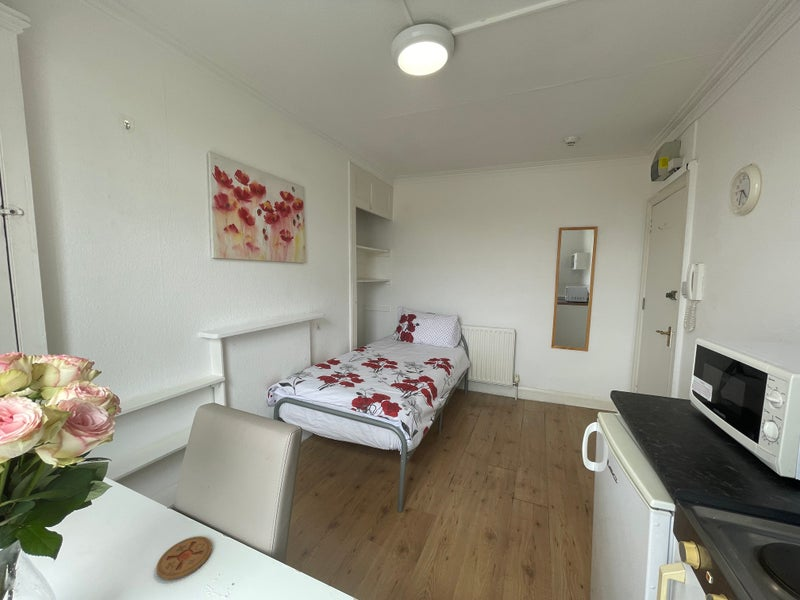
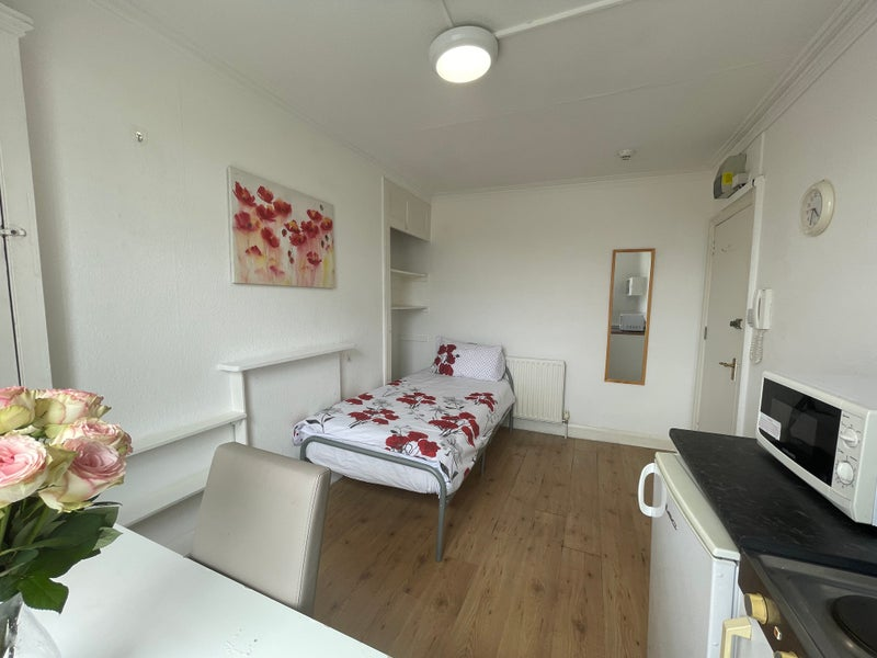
- coaster (185, 556)
